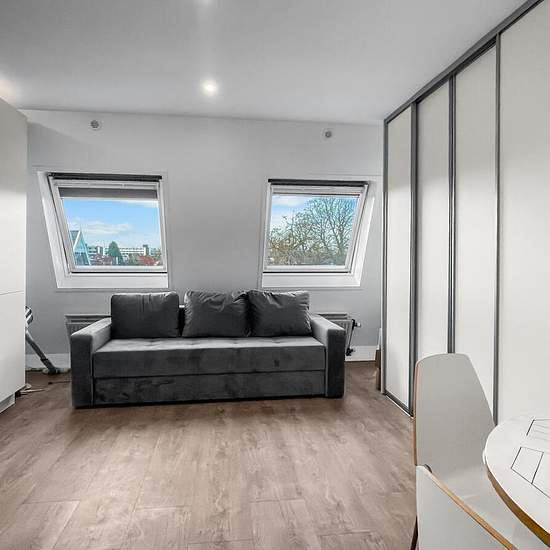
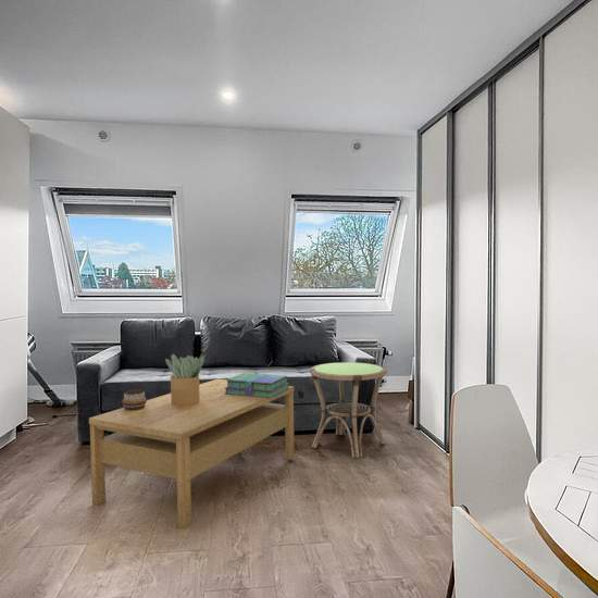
+ coffee table (203, 439)
+ potted plant (186, 378)
+ stack of books (257, 384)
+ decorative bowl (134, 399)
+ side table (348, 407)
